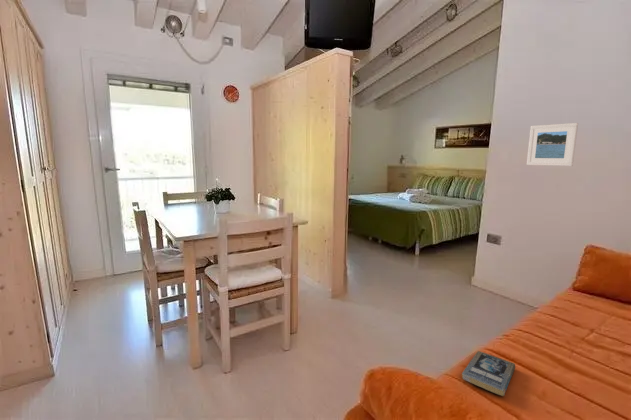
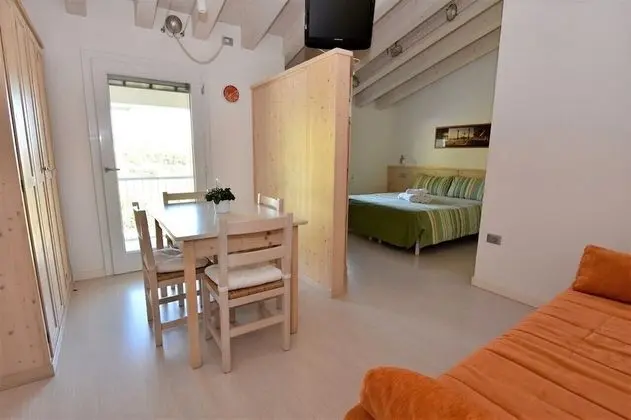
- book (489, 371)
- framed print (550, 145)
